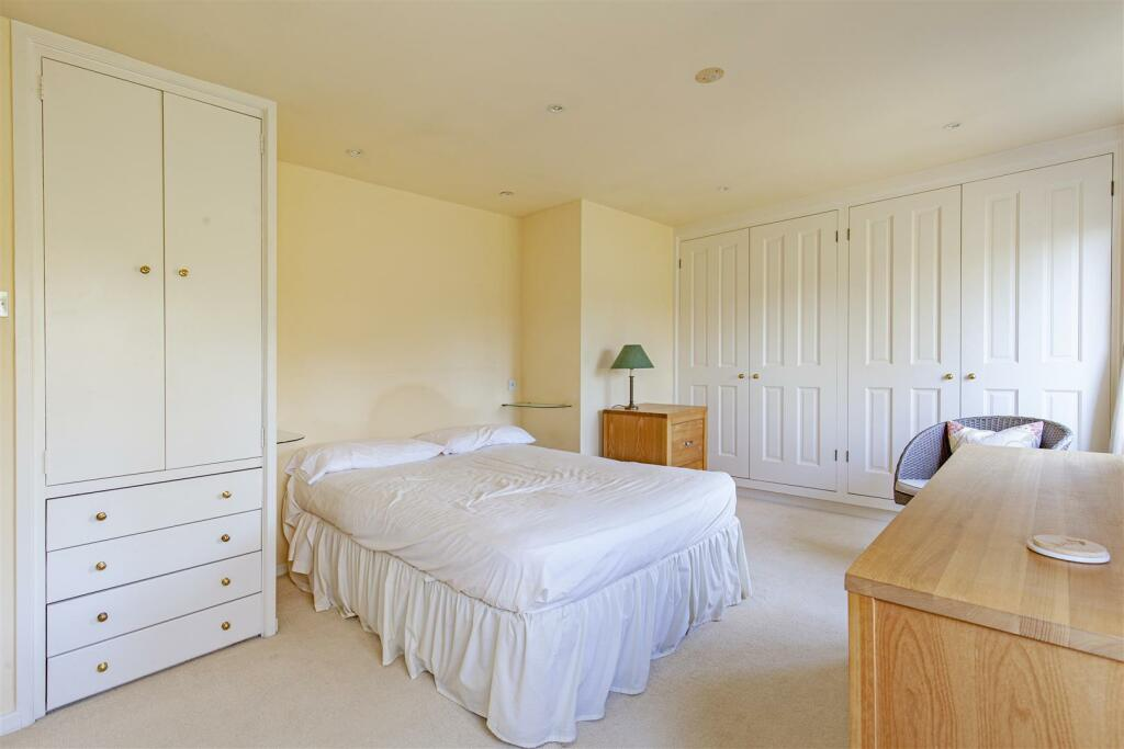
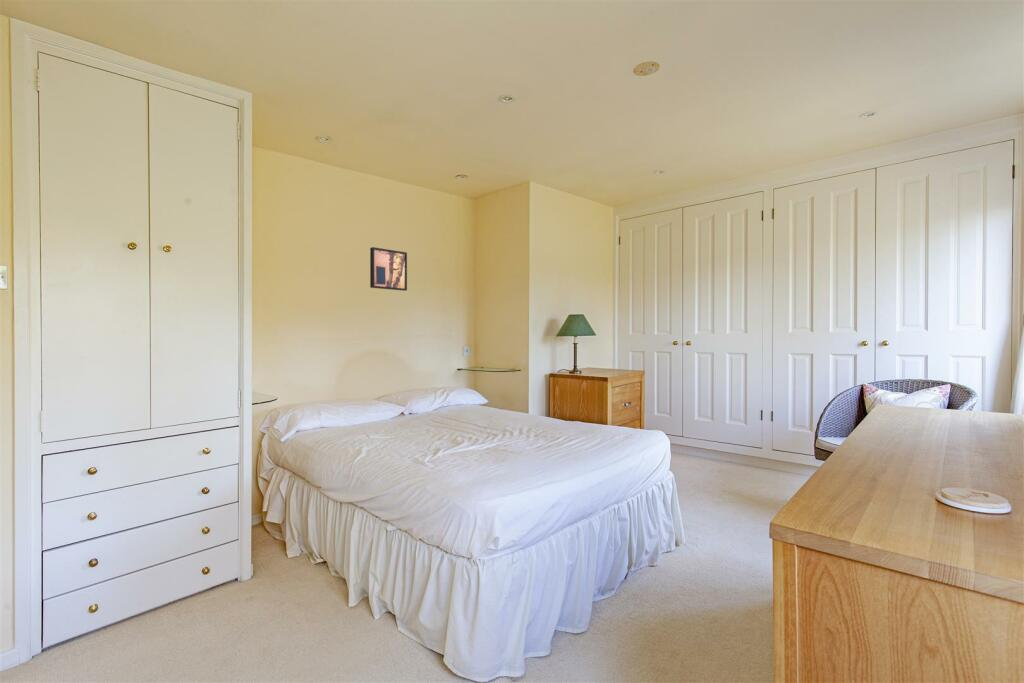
+ wall art (389, 269)
